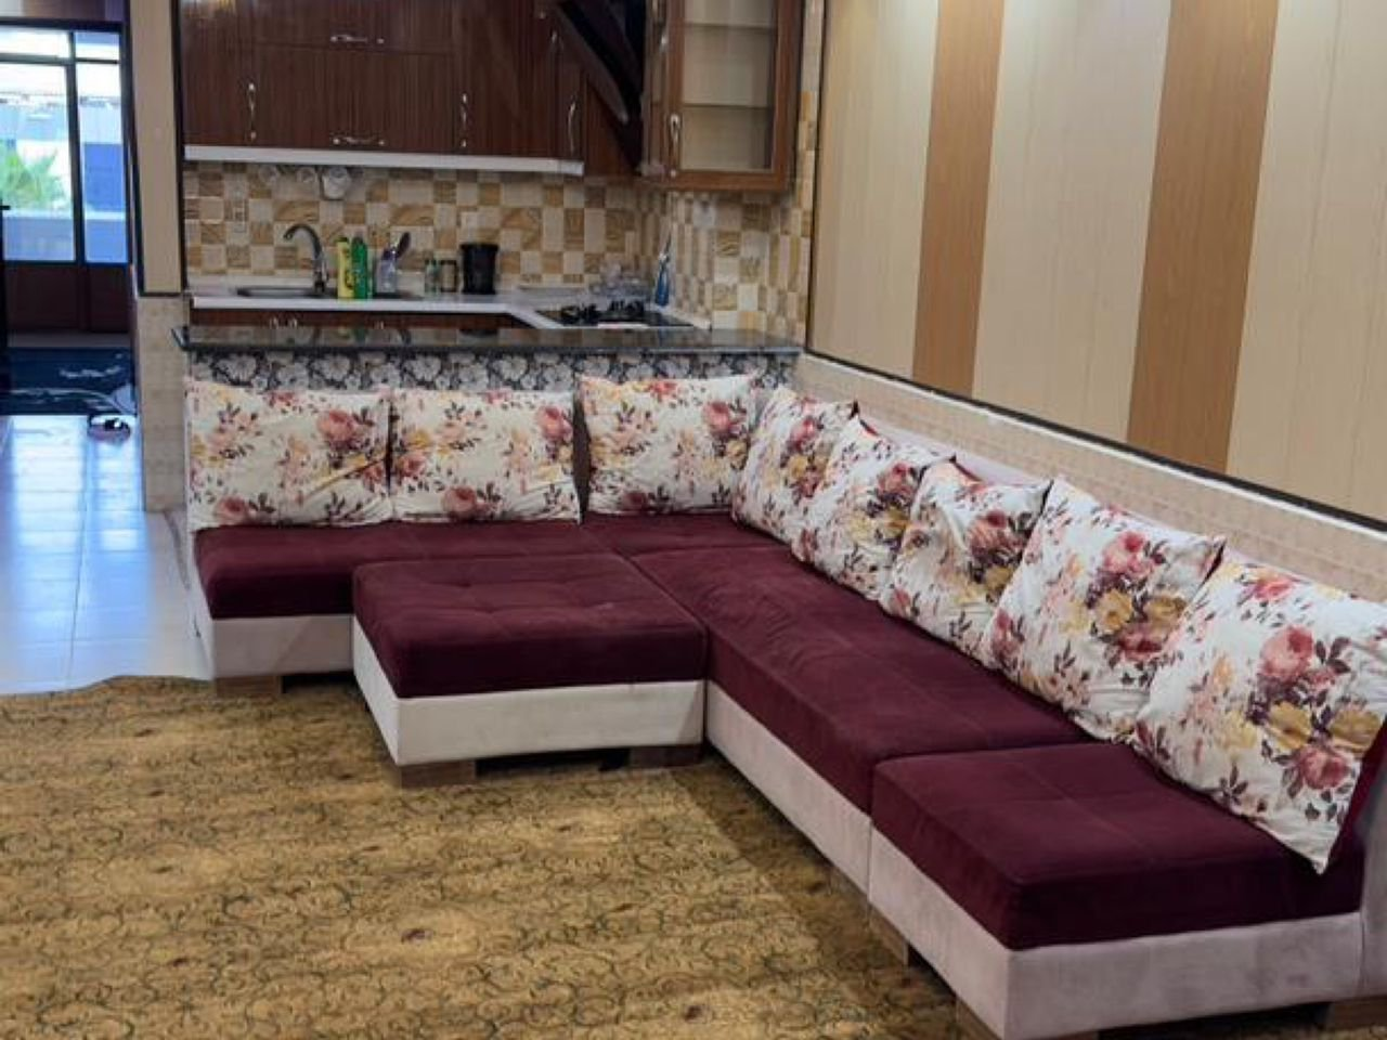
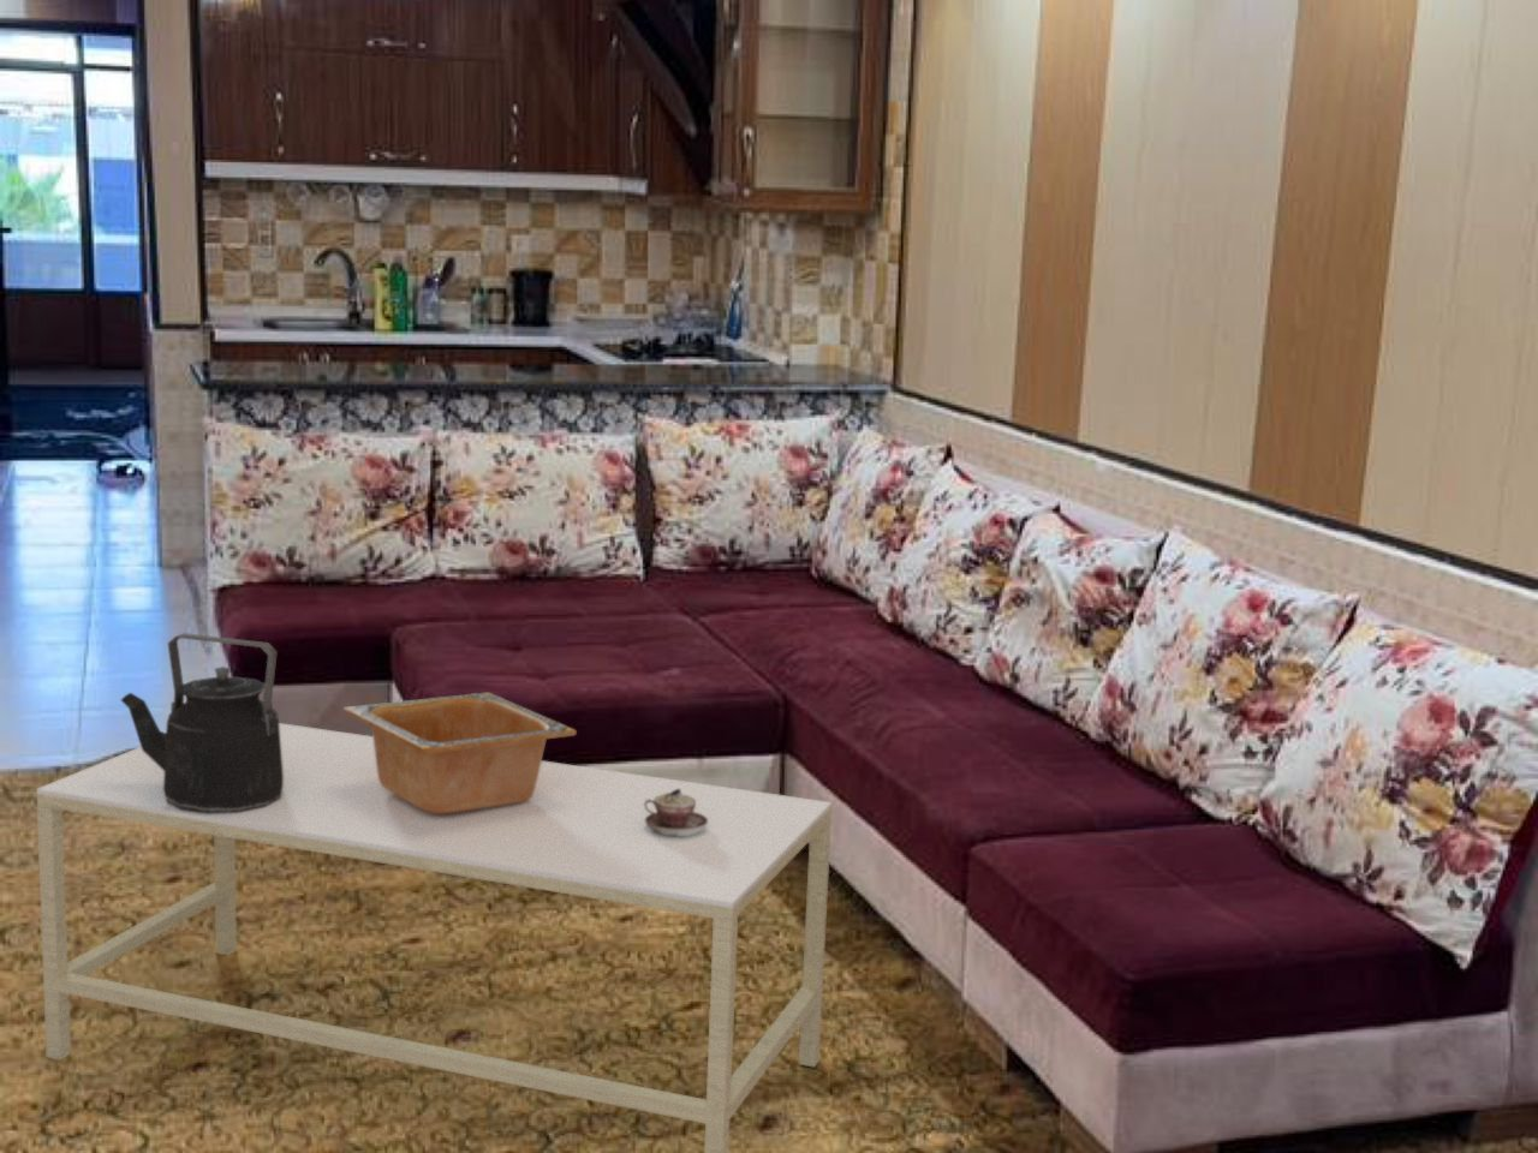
+ kettle (197, 713)
+ teacup (677, 807)
+ serving bowl (458, 755)
+ coffee table (447, 873)
